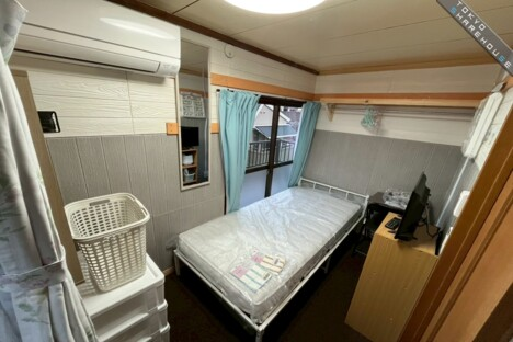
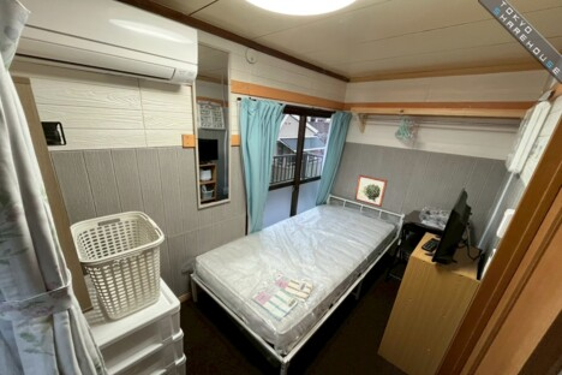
+ wall art (370, 190)
